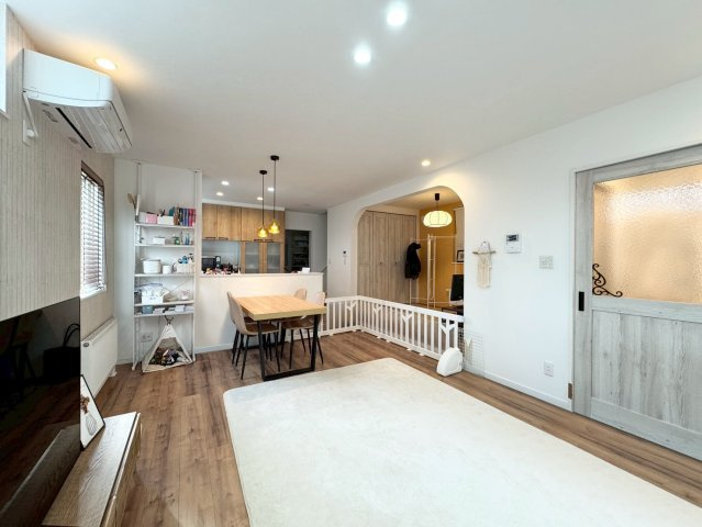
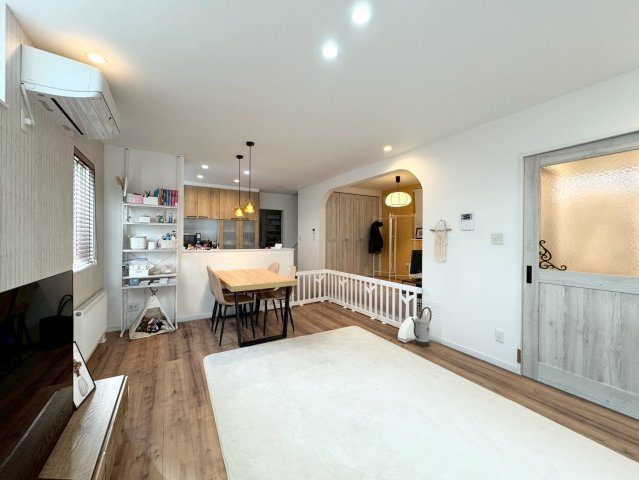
+ watering can (421, 326)
